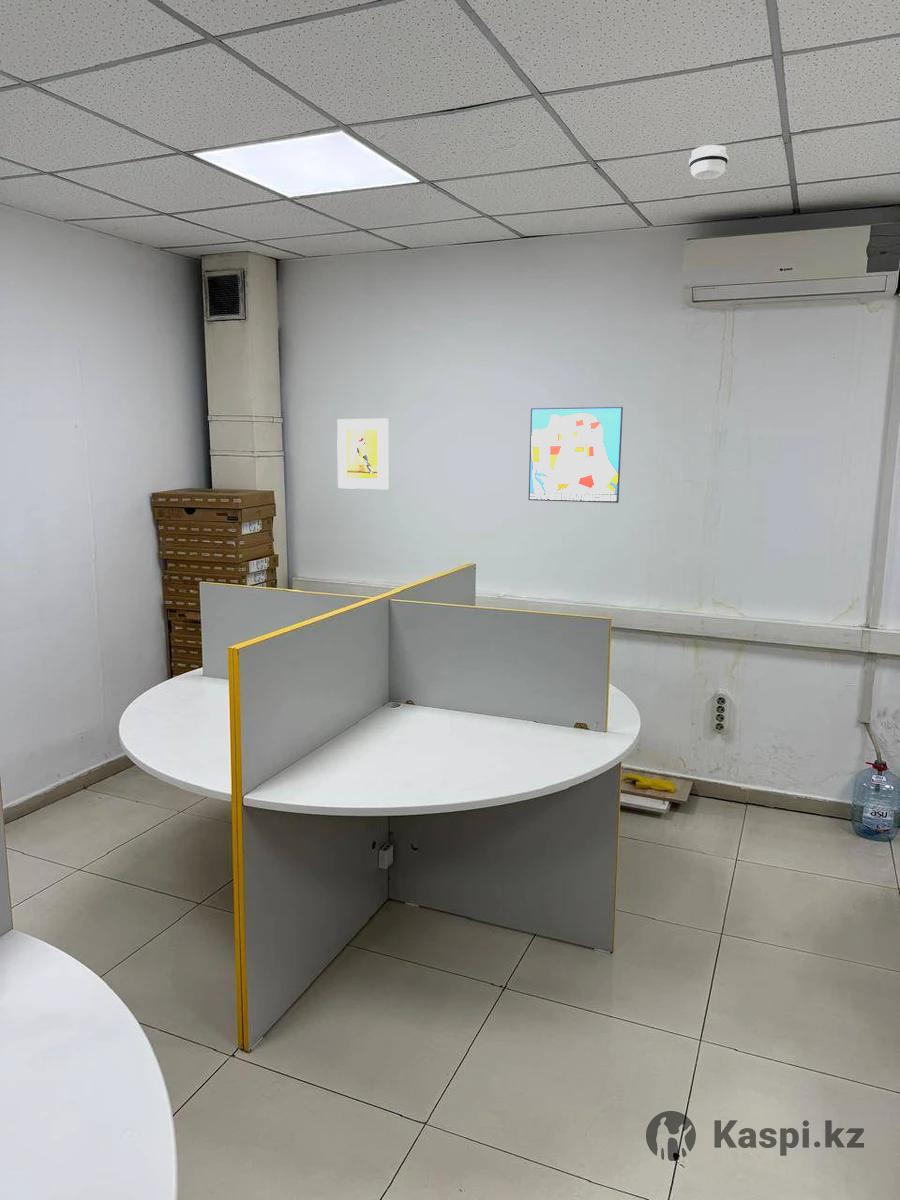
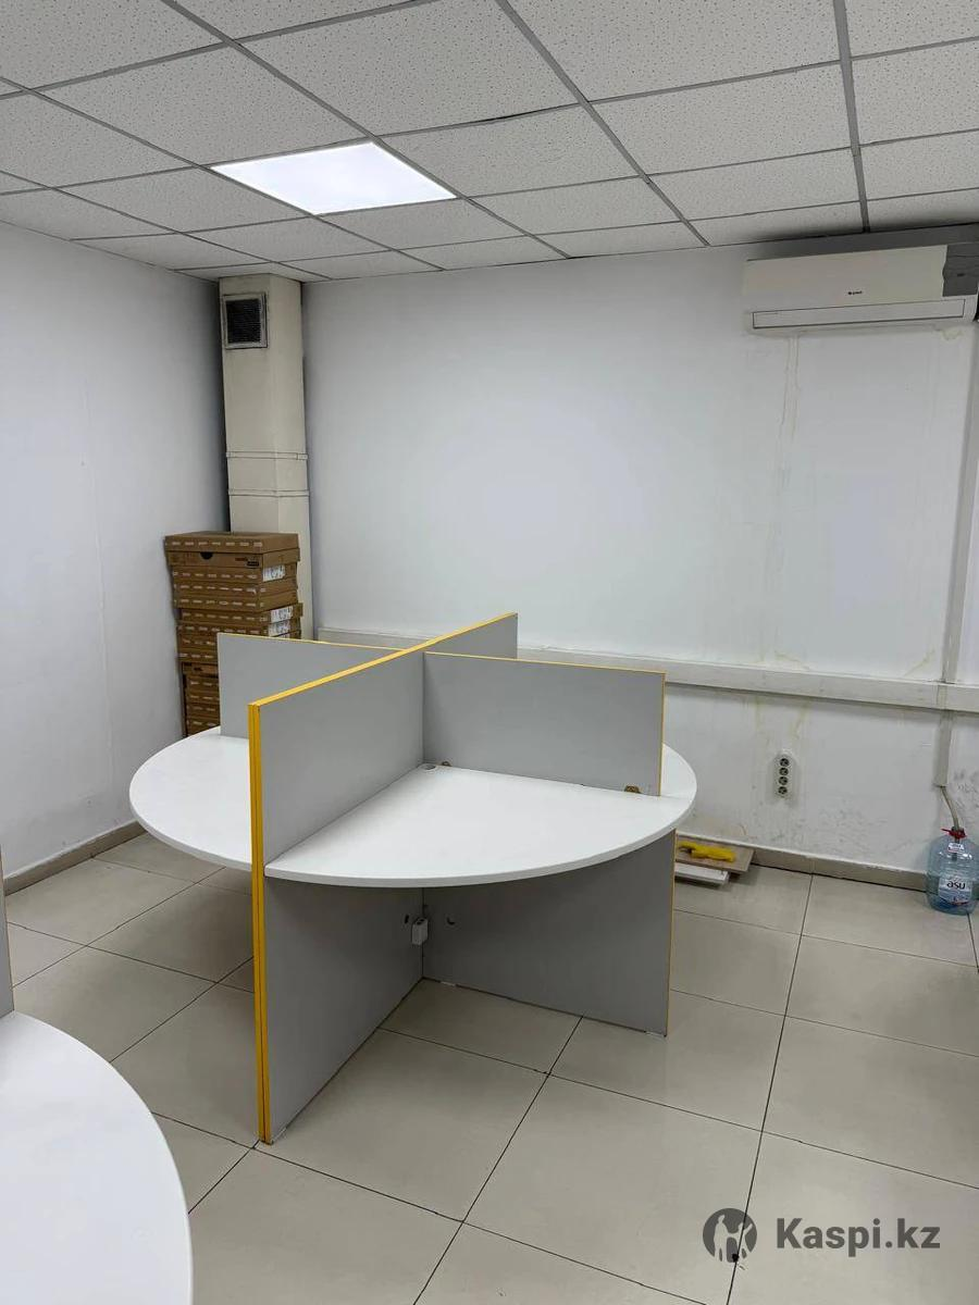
- smoke detector (708, 162)
- wall art (574, 455)
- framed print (362, 454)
